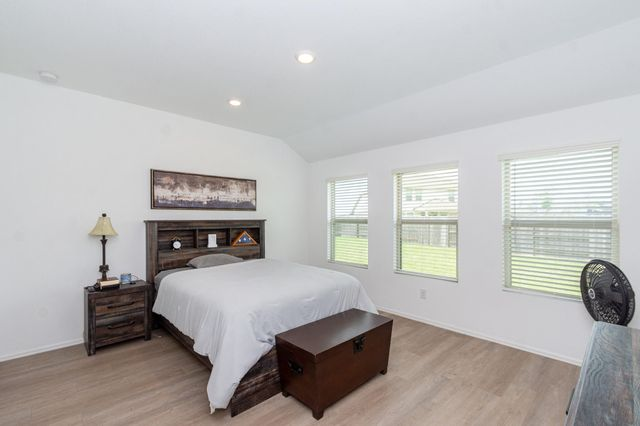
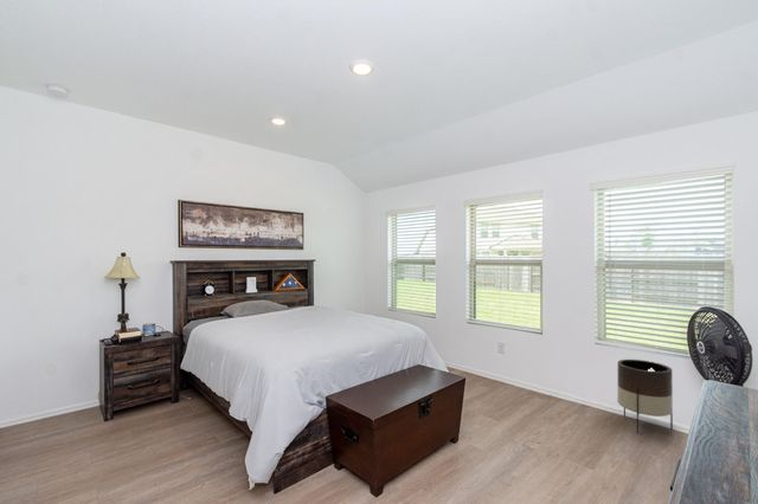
+ planter (643, 395)
